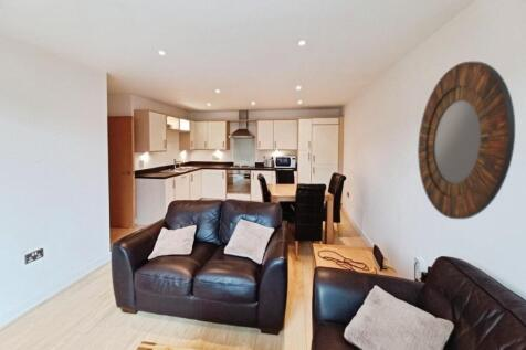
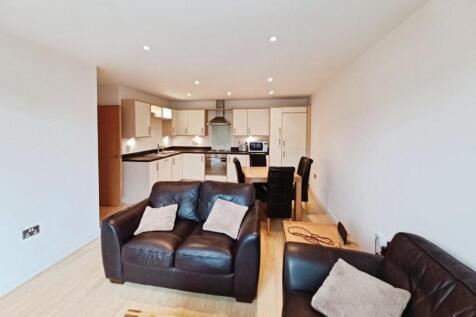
- home mirror (453, 142)
